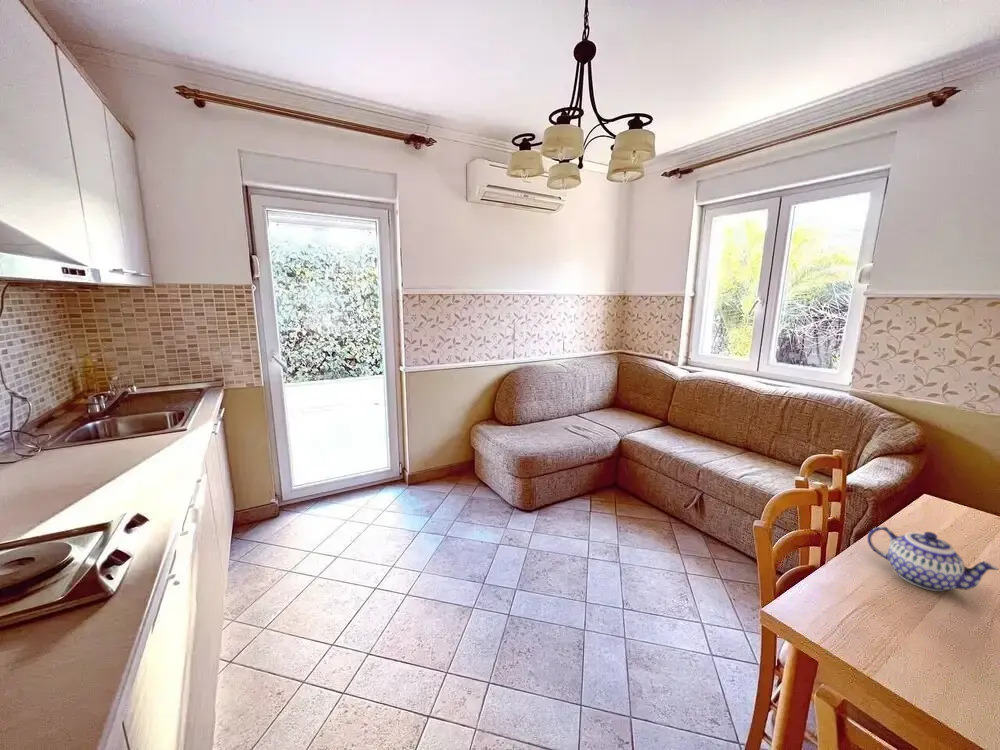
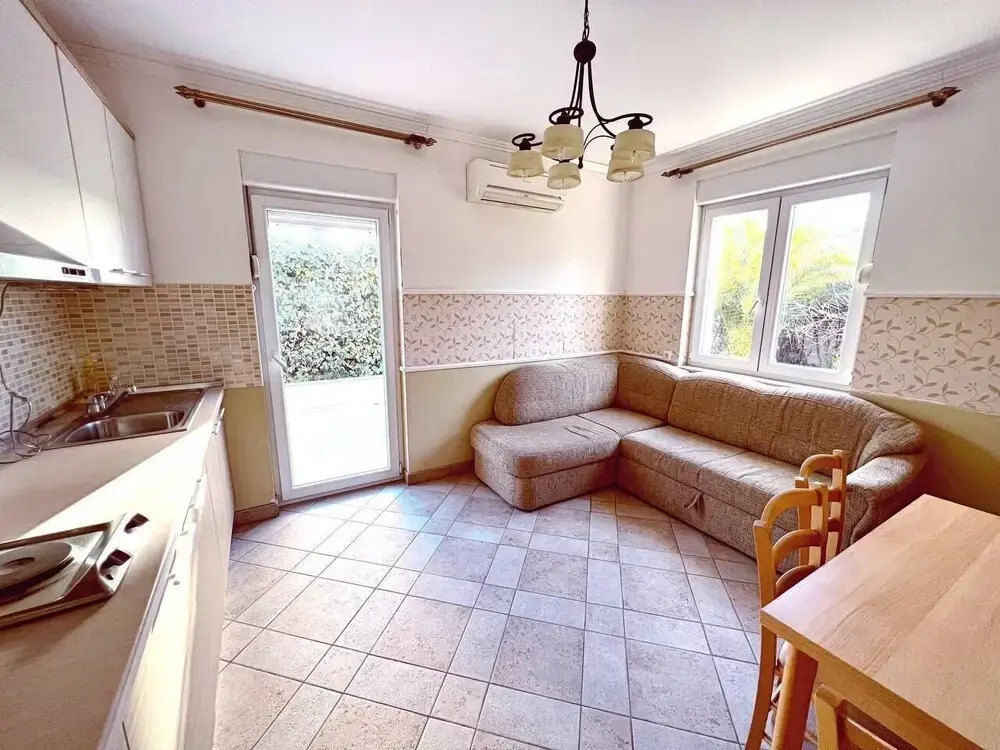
- teapot (926, 556)
